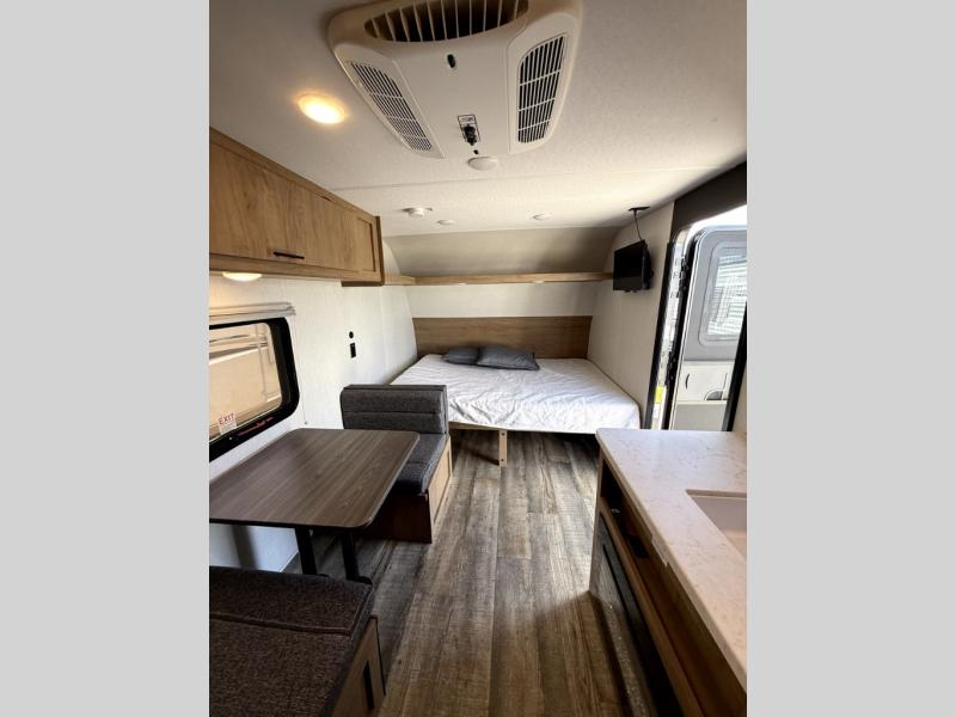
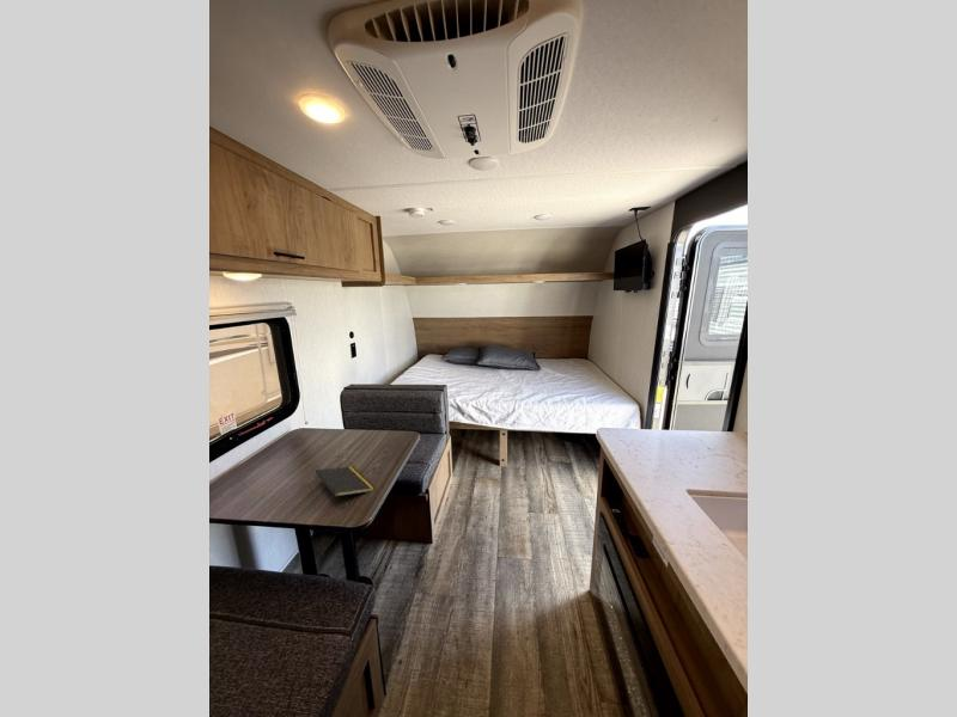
+ notepad (345, 479)
